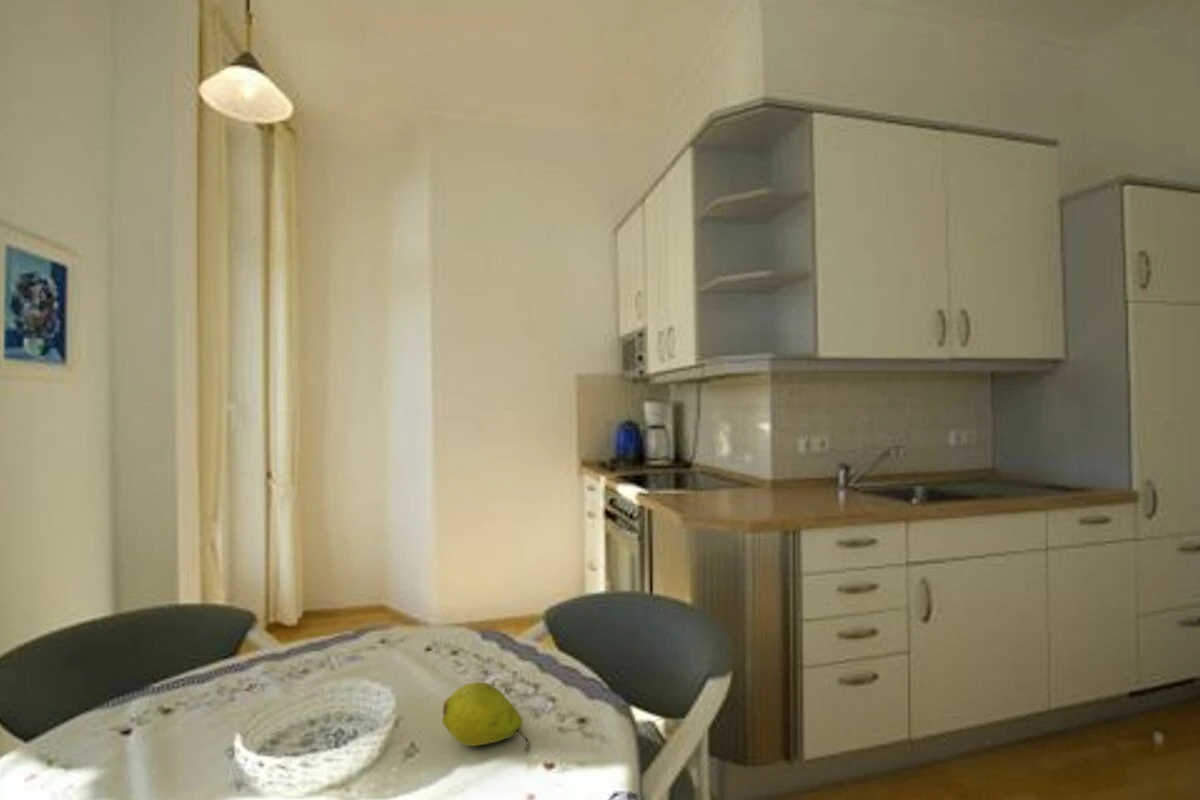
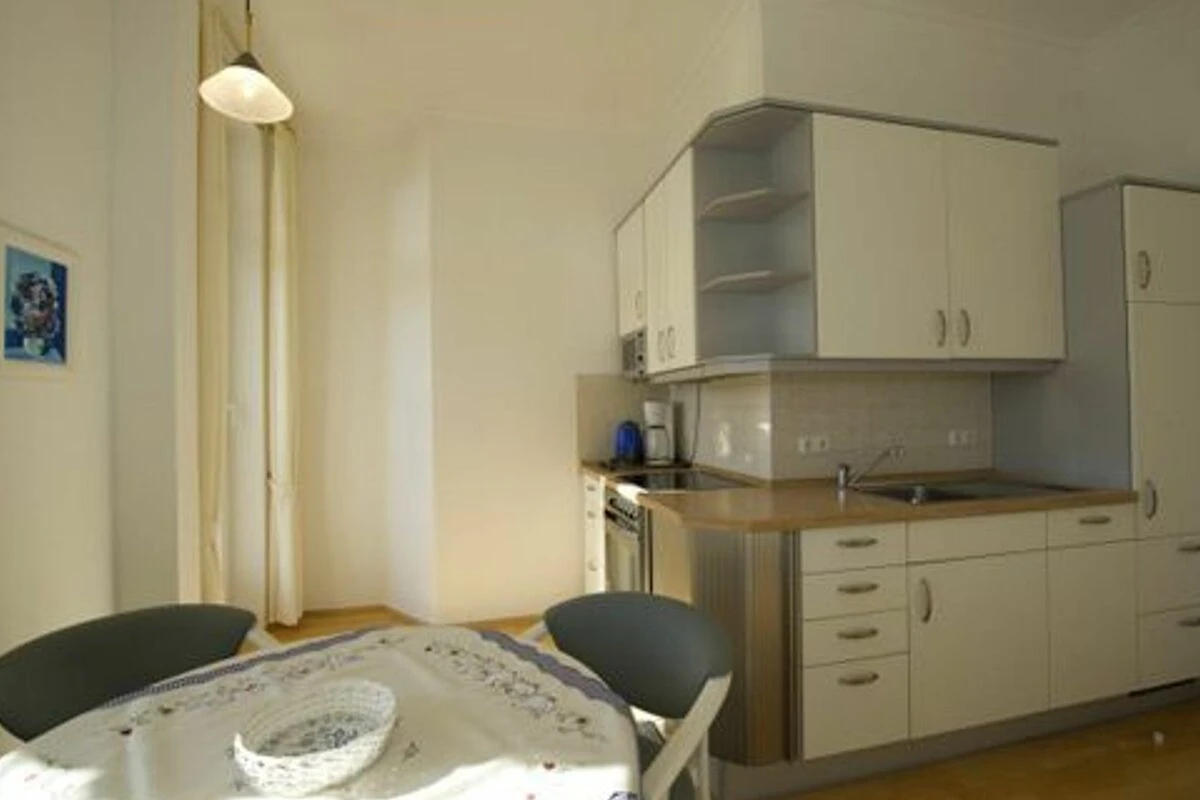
- fruit (488, 713)
